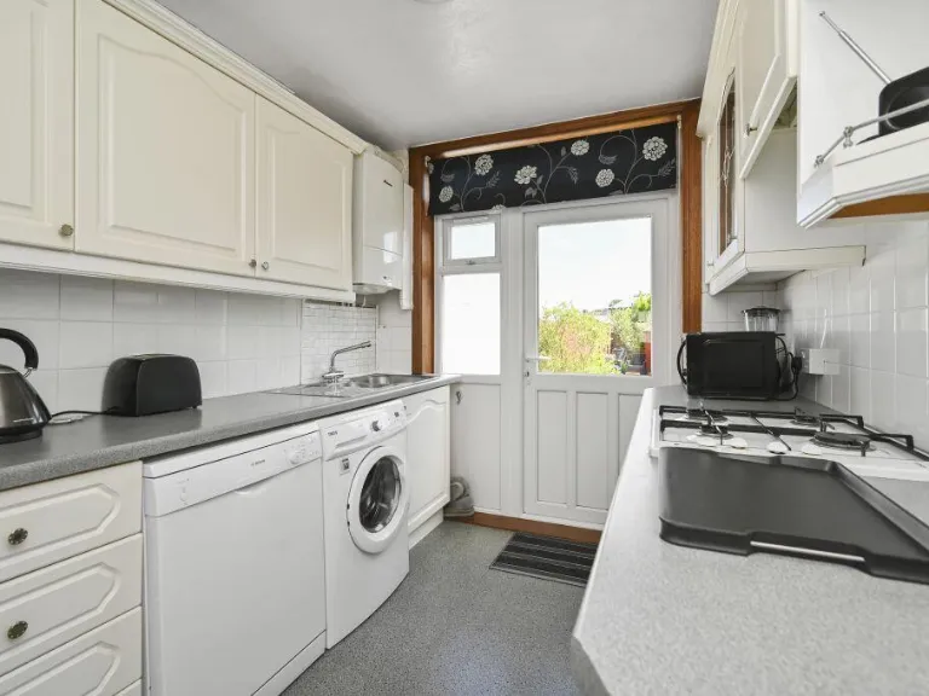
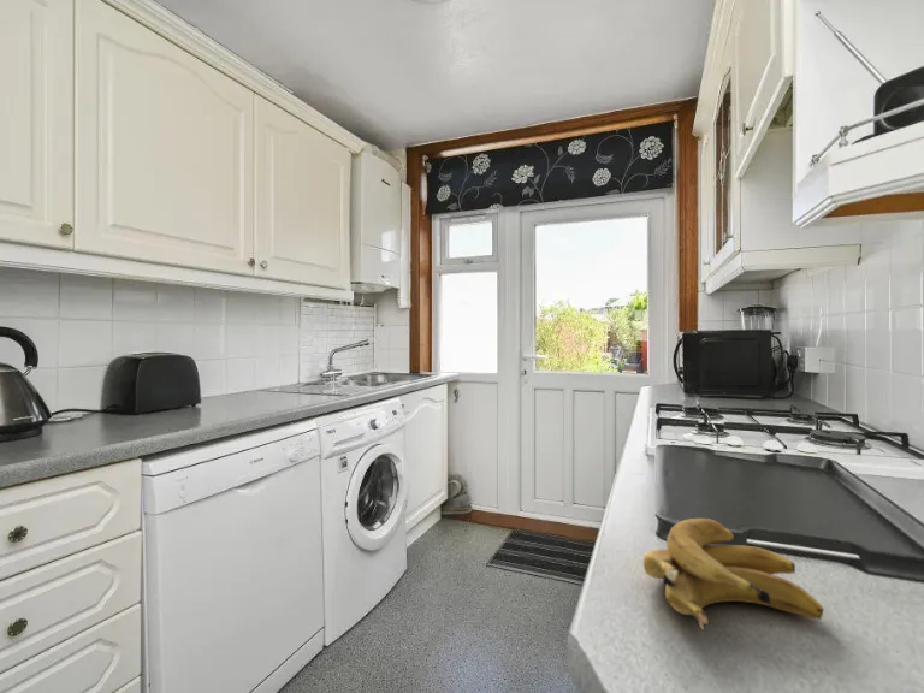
+ banana (727, 571)
